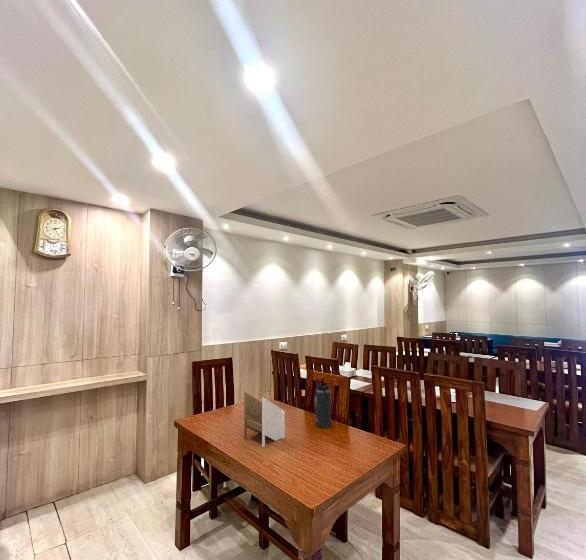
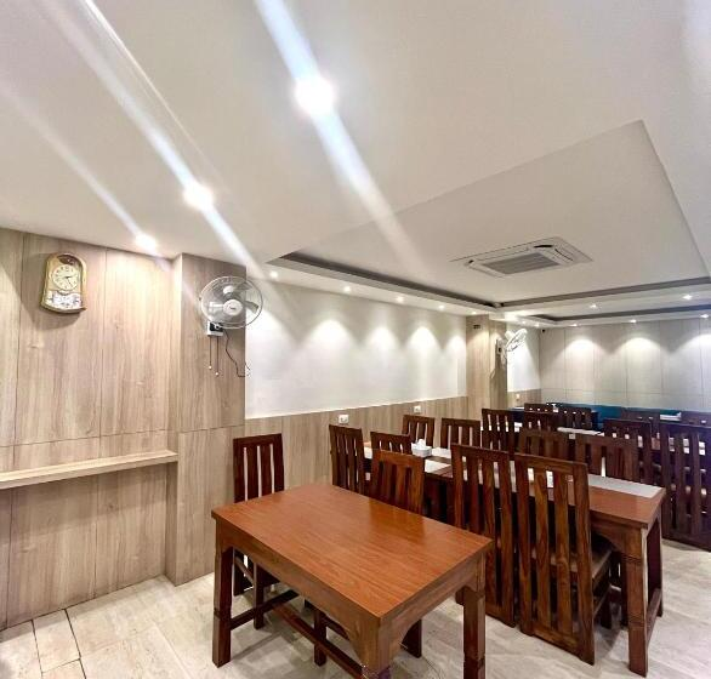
- thermos bottle (323, 401)
- napkin holder (264, 415)
